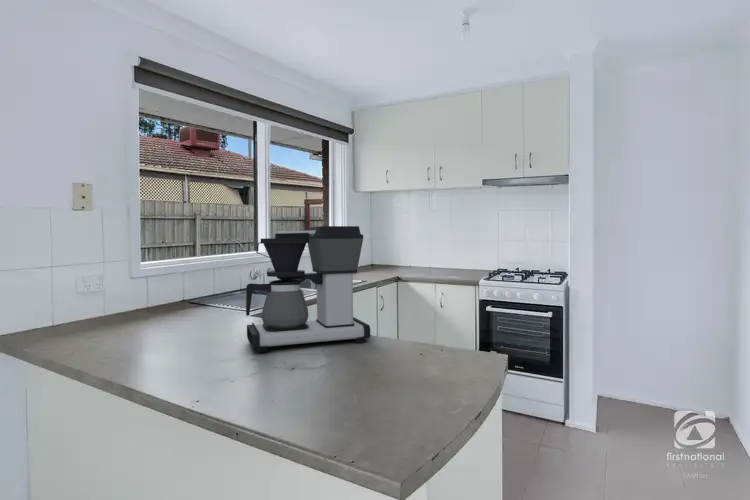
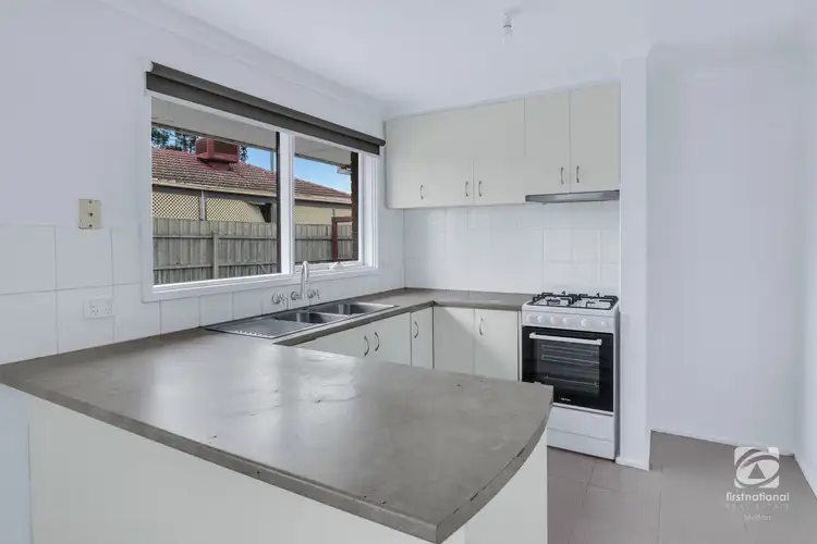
- coffee maker (303, 281)
